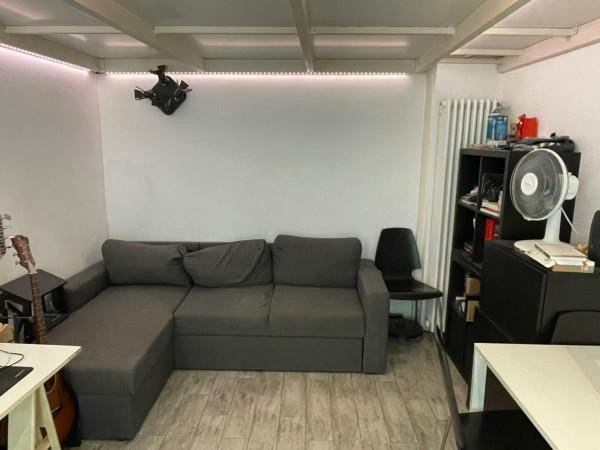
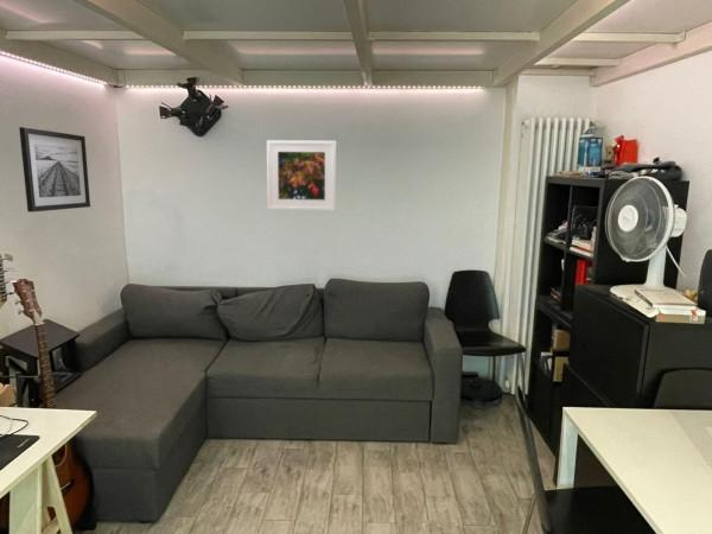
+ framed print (301, 176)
+ wall art (58, 171)
